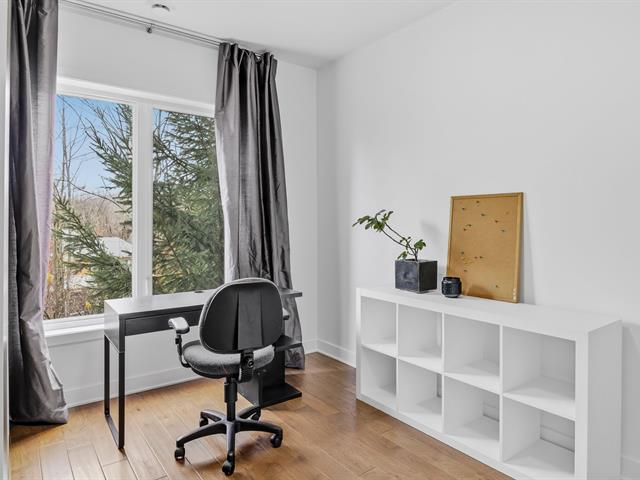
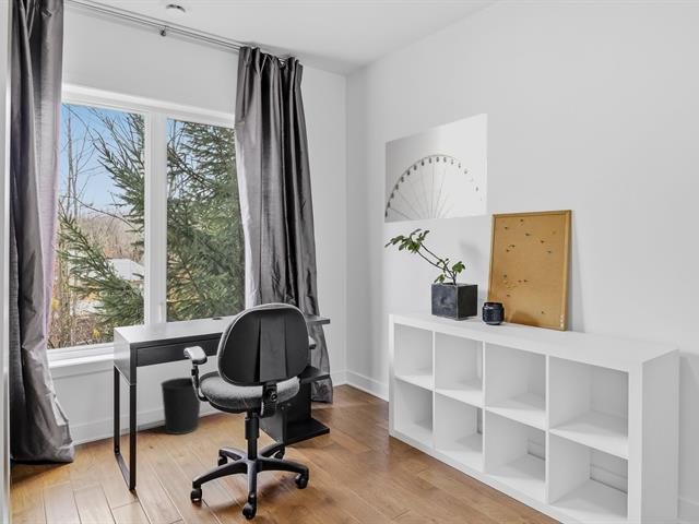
+ wastebasket (181, 405)
+ wall art (429, 174)
